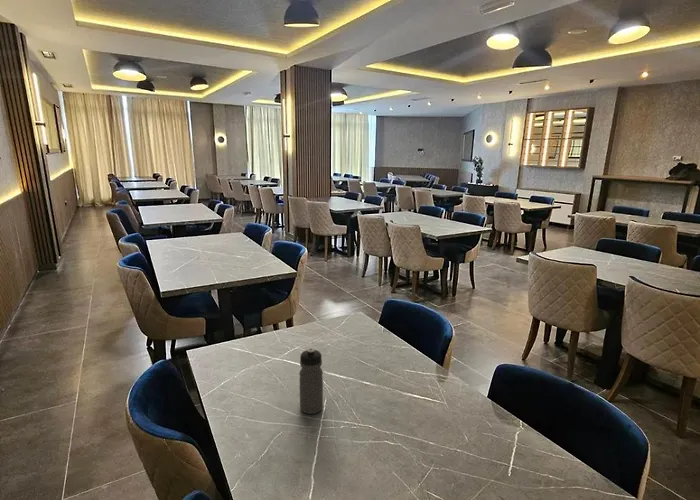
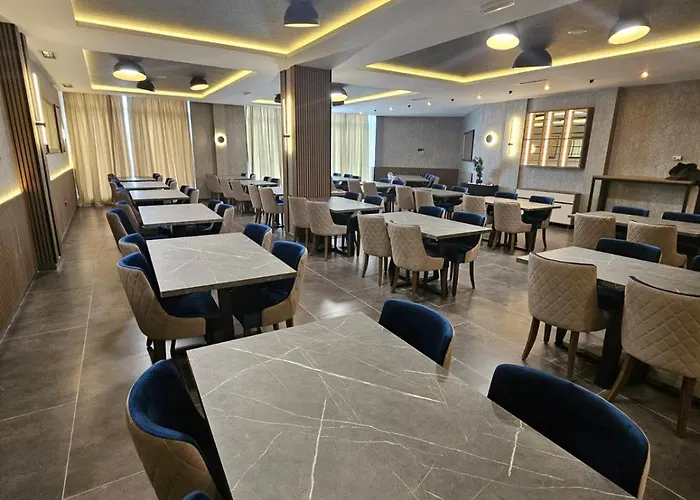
- water bottle (311, 378)
